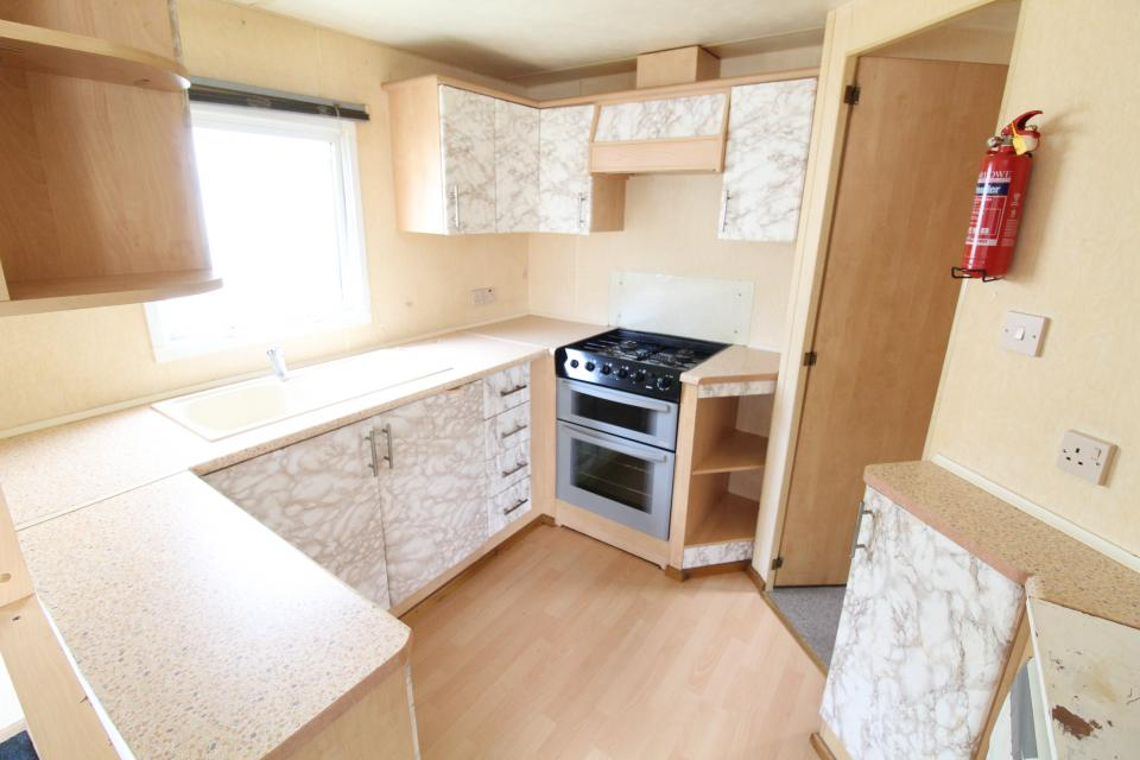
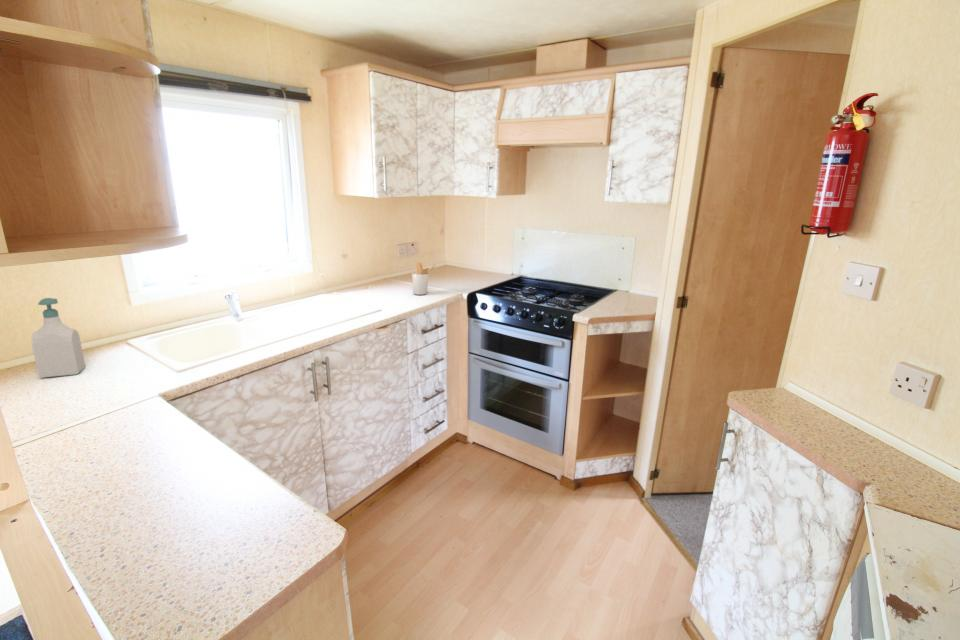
+ soap bottle (56, 335)
+ utensil holder (424, 278)
